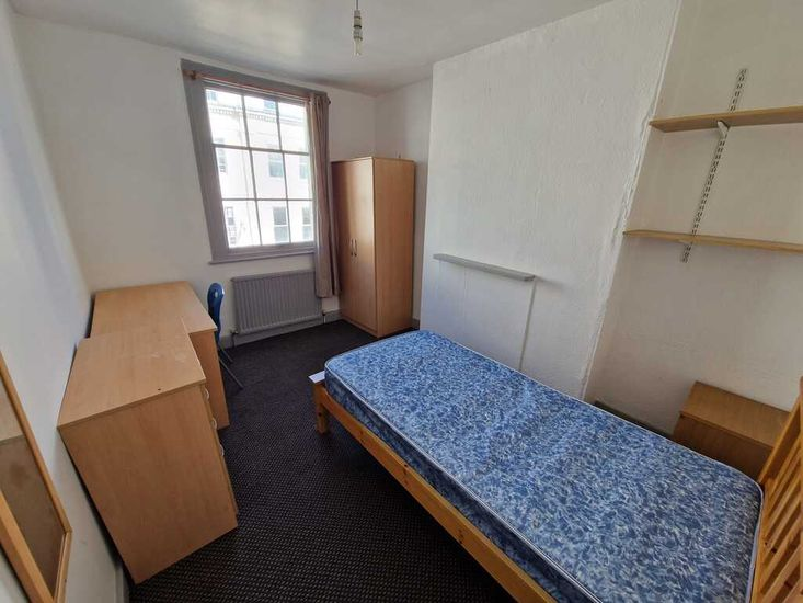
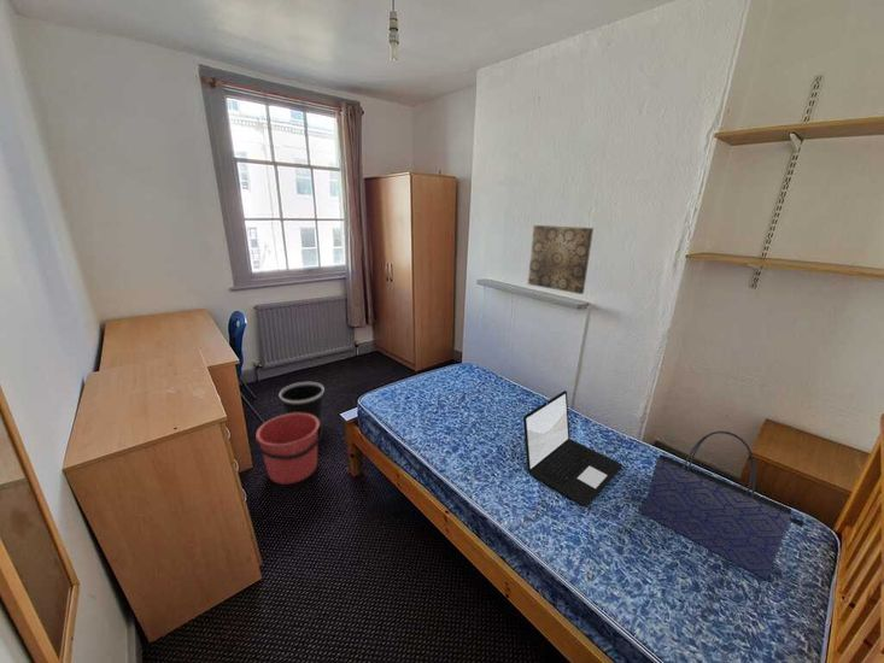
+ tote bag (721, 489)
+ laptop (574, 441)
+ wastebasket (304, 409)
+ bucket (291, 448)
+ wall art (557, 258)
